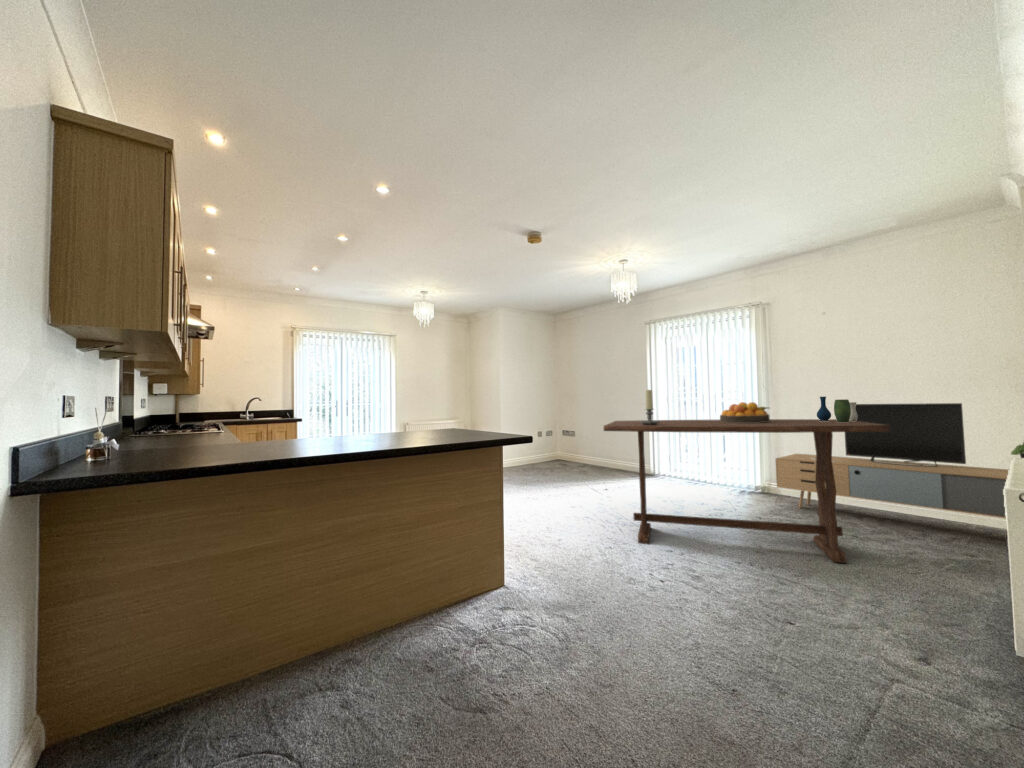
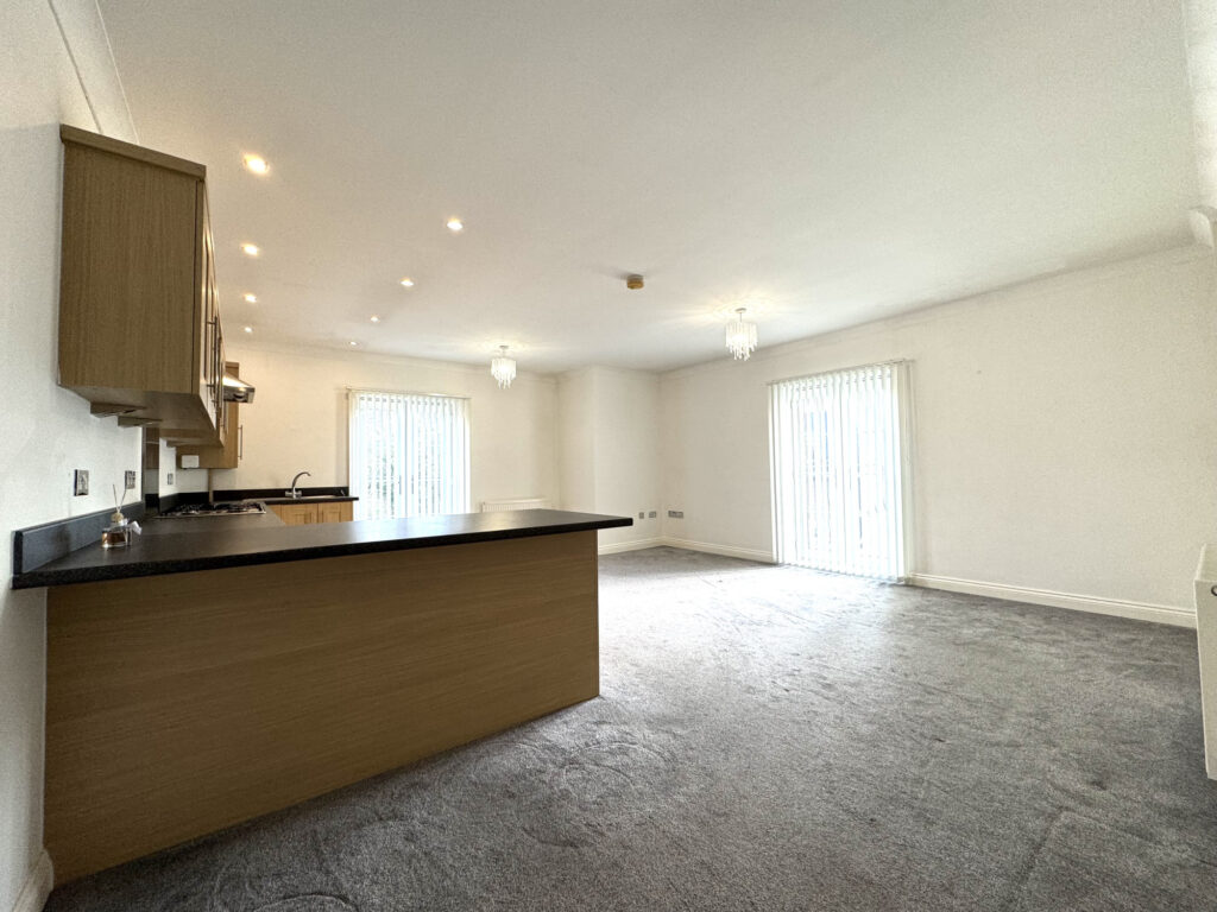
- media console (899, 463)
- fruit bowl (743, 411)
- candle holder (649, 406)
- vase (840, 408)
- dining table (719, 518)
